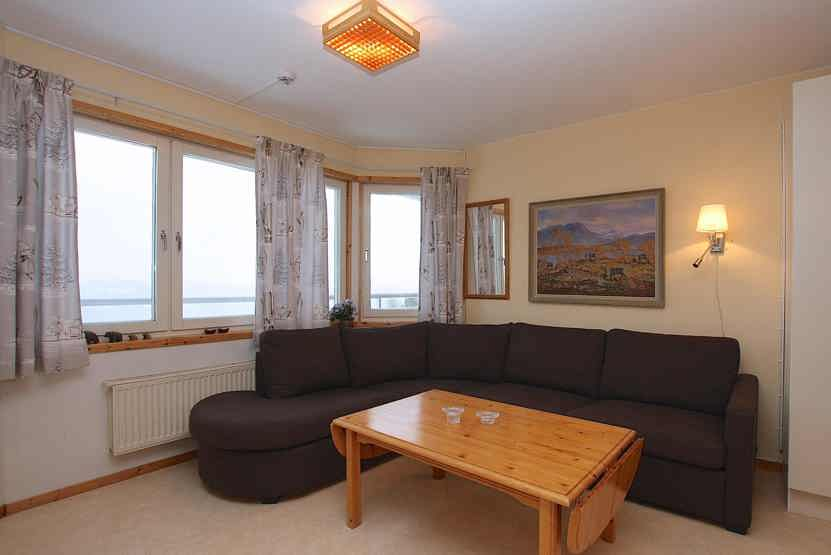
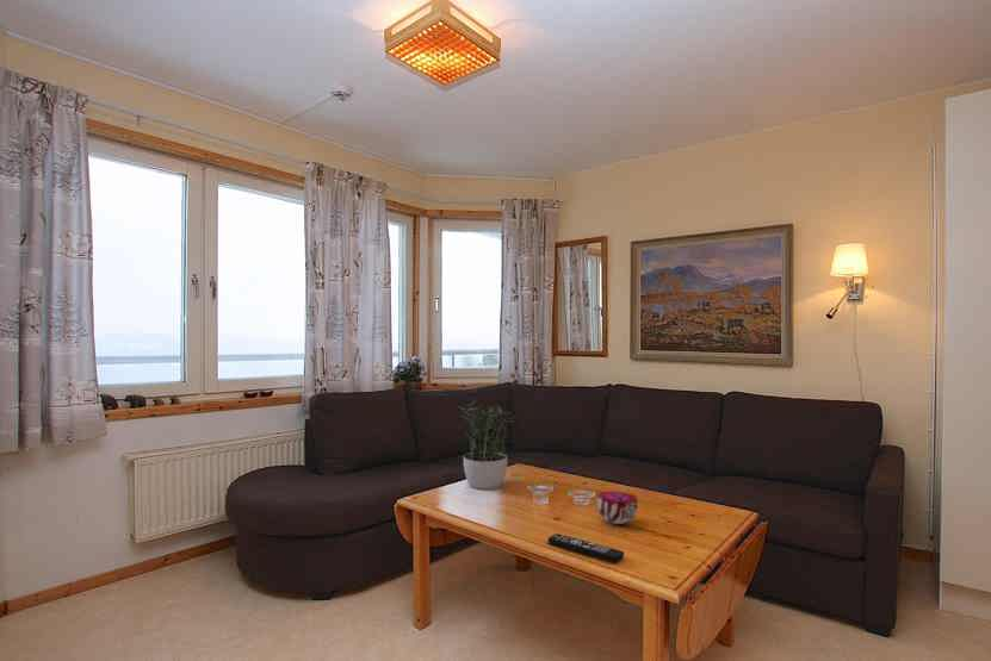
+ potted plant (485, 441)
+ decorative bowl (617, 509)
+ remote control (584, 547)
